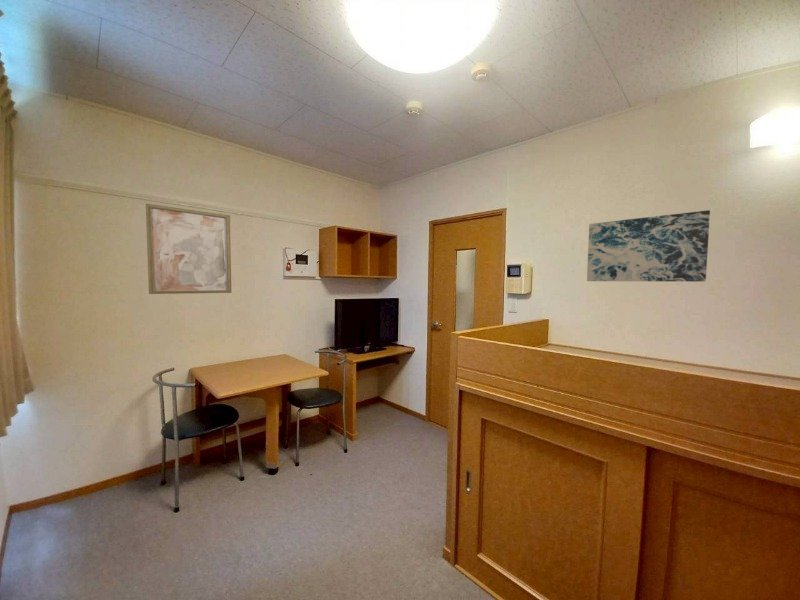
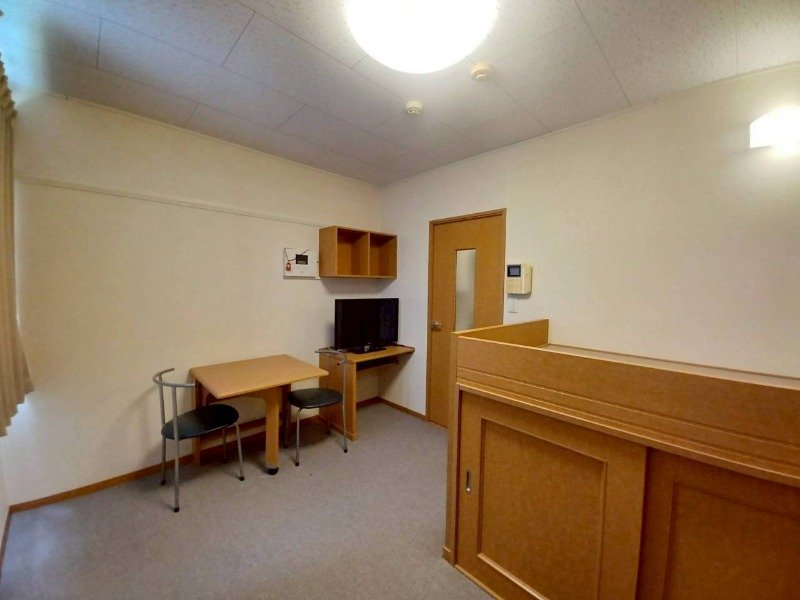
- wall art (641, 249)
- wall art (192, 252)
